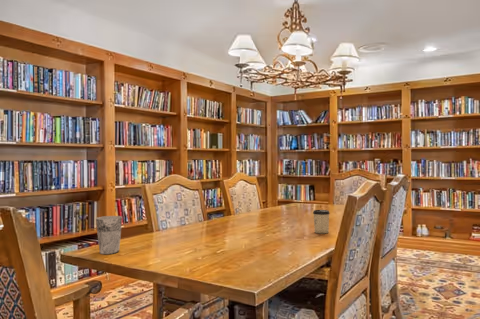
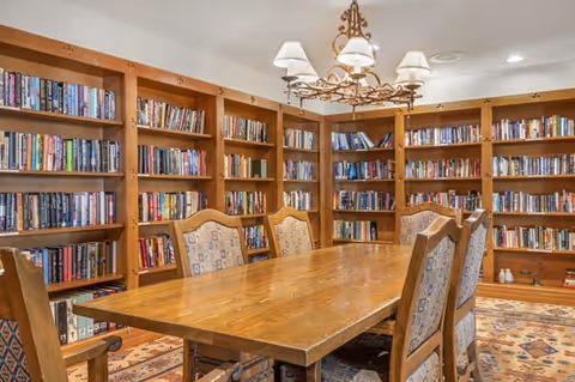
- cup (321, 221)
- cup (109, 234)
